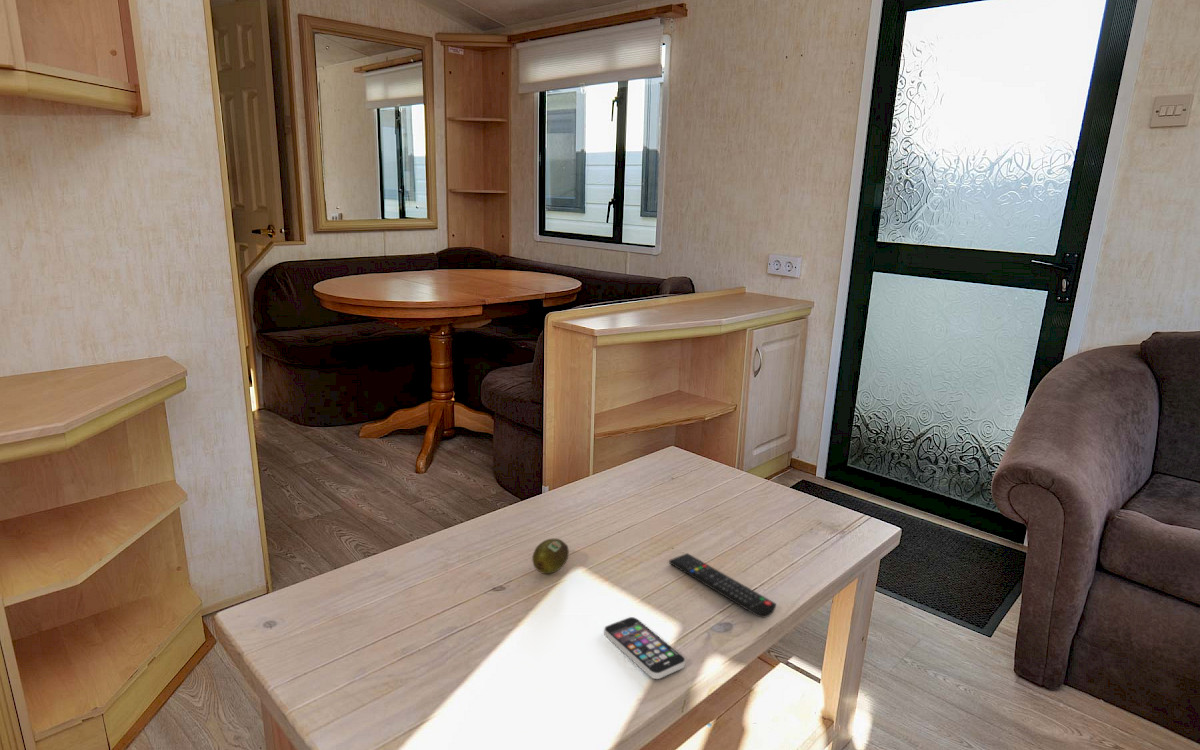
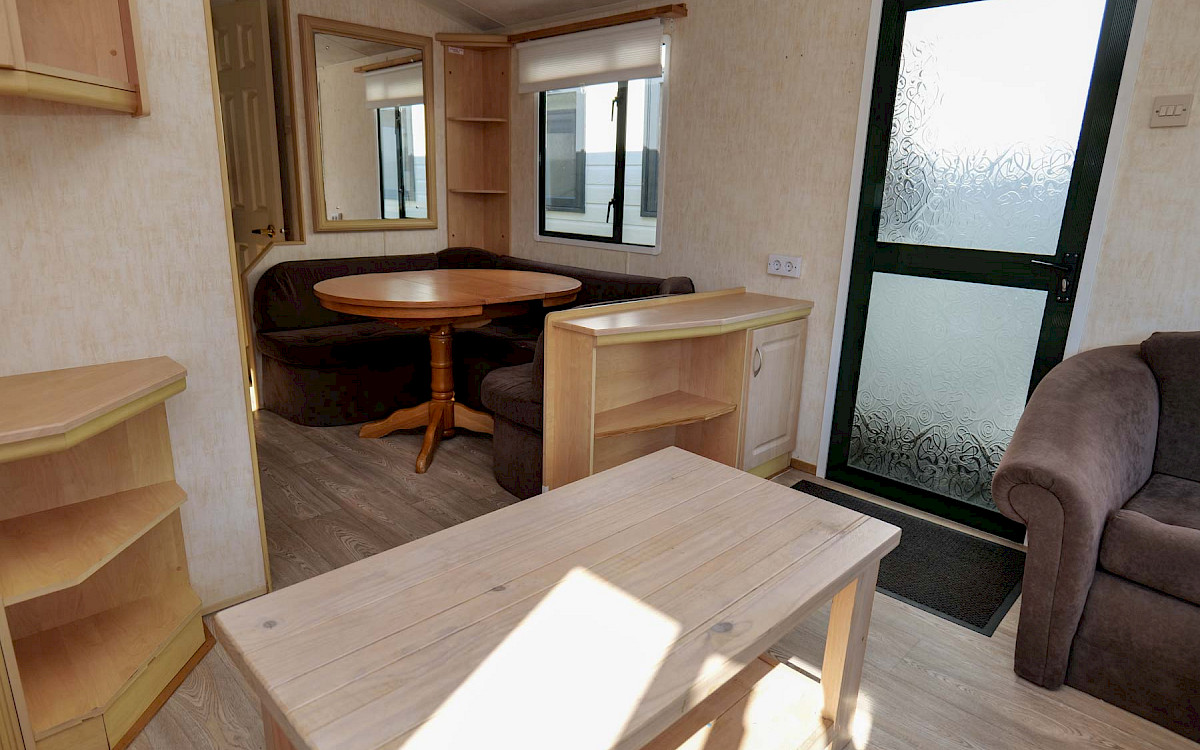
- smartphone (643, 646)
- remote control (720, 584)
- fruit (550, 556)
